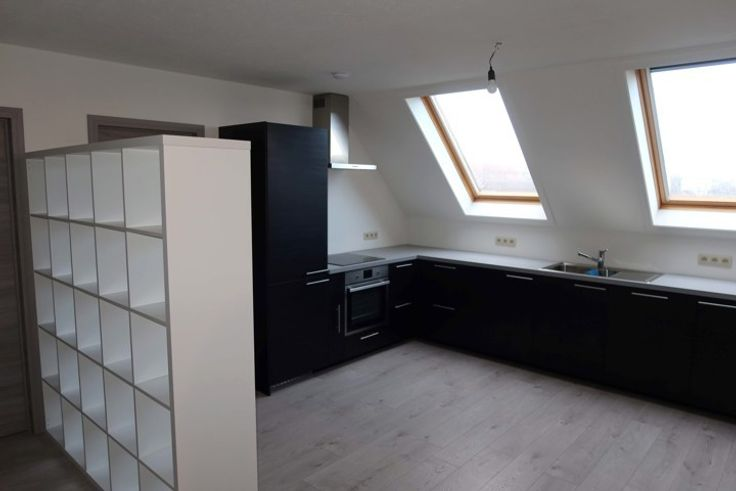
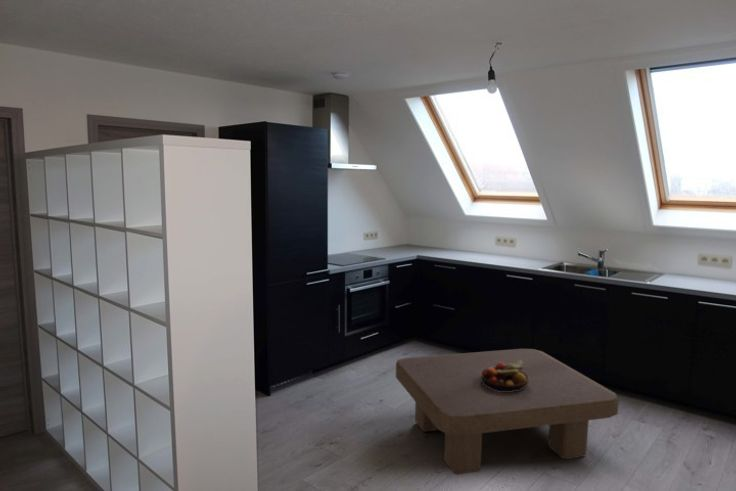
+ coffee table (497, 407)
+ fruit bowl (504, 373)
